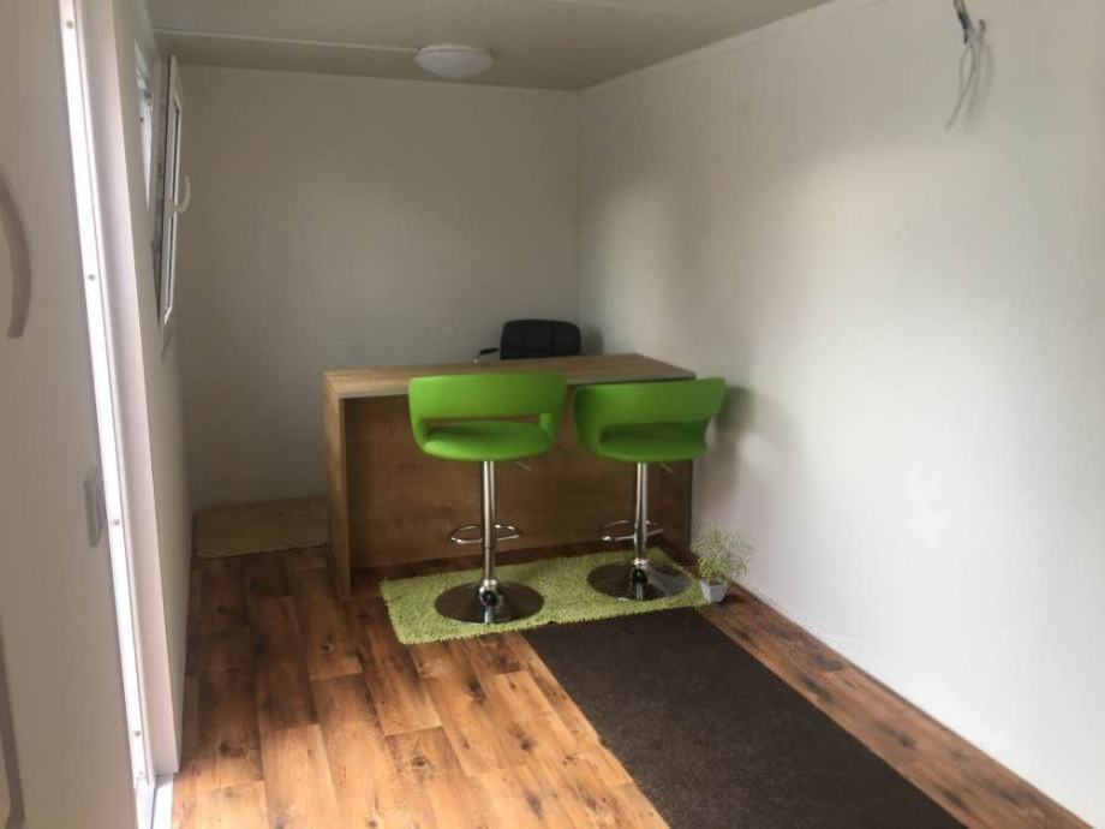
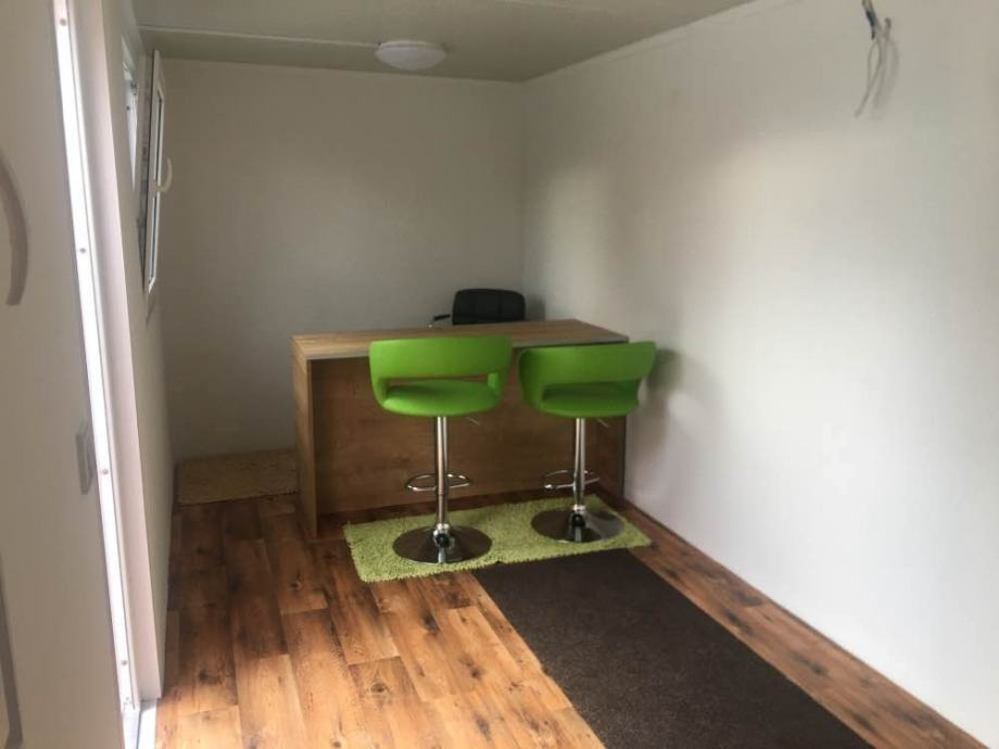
- potted plant (721, 560)
